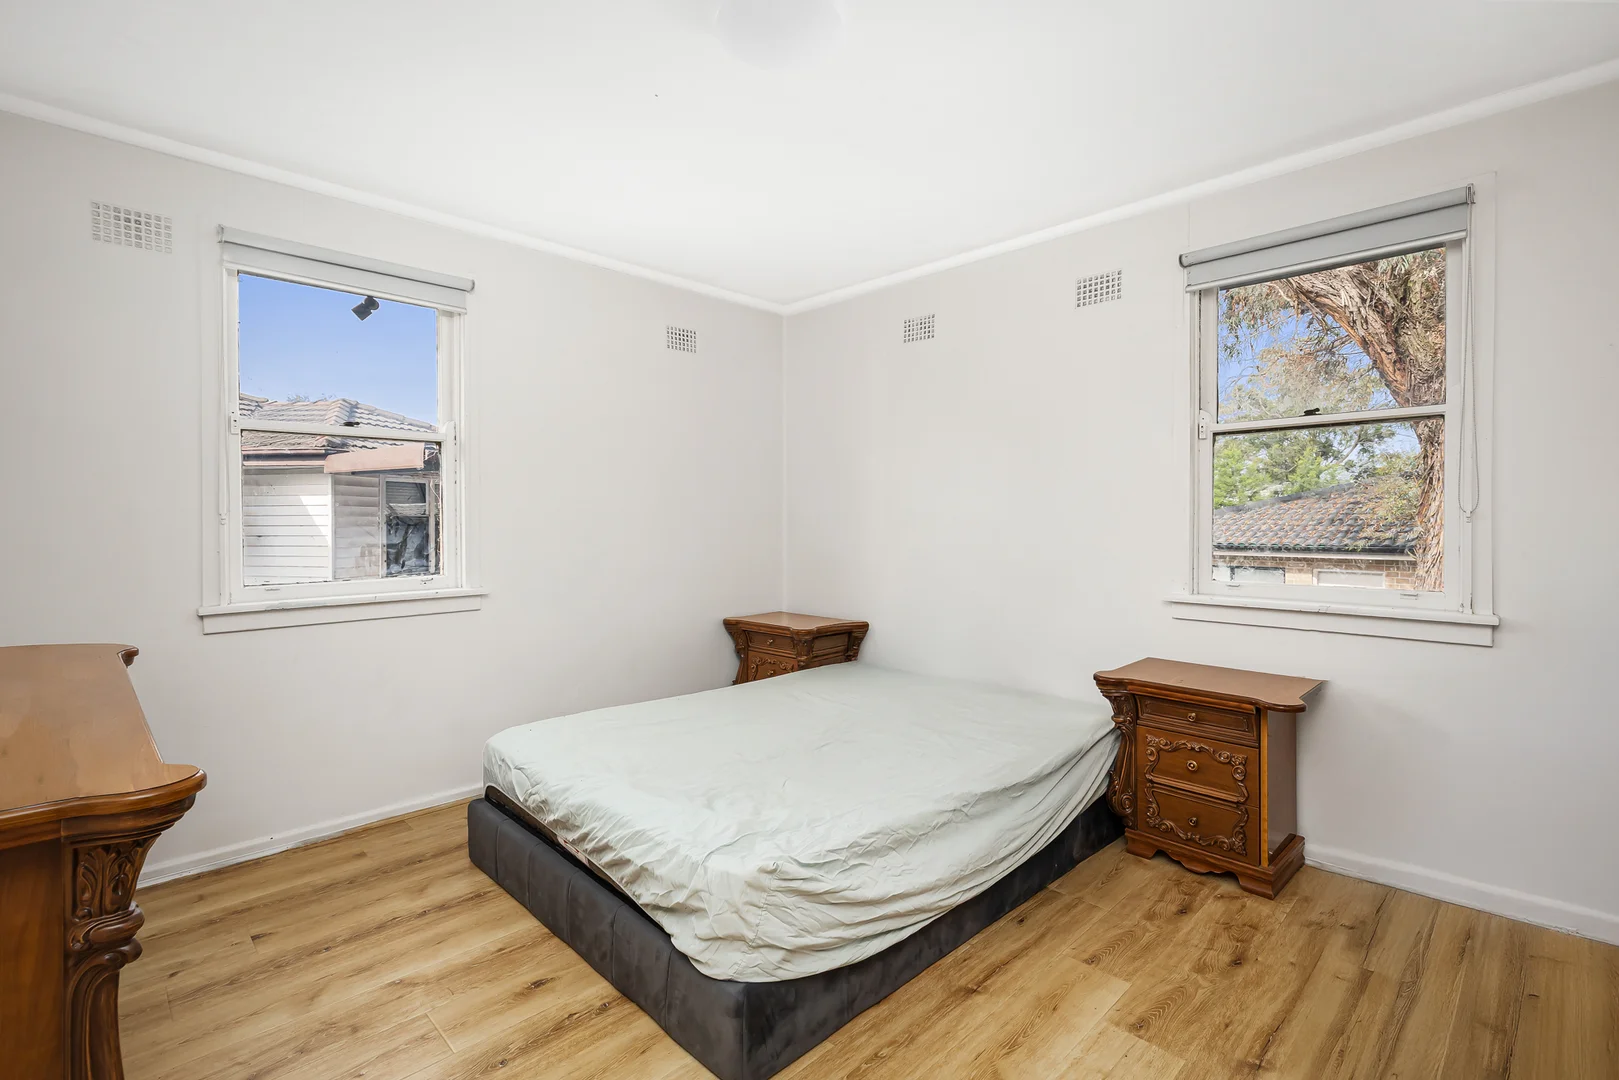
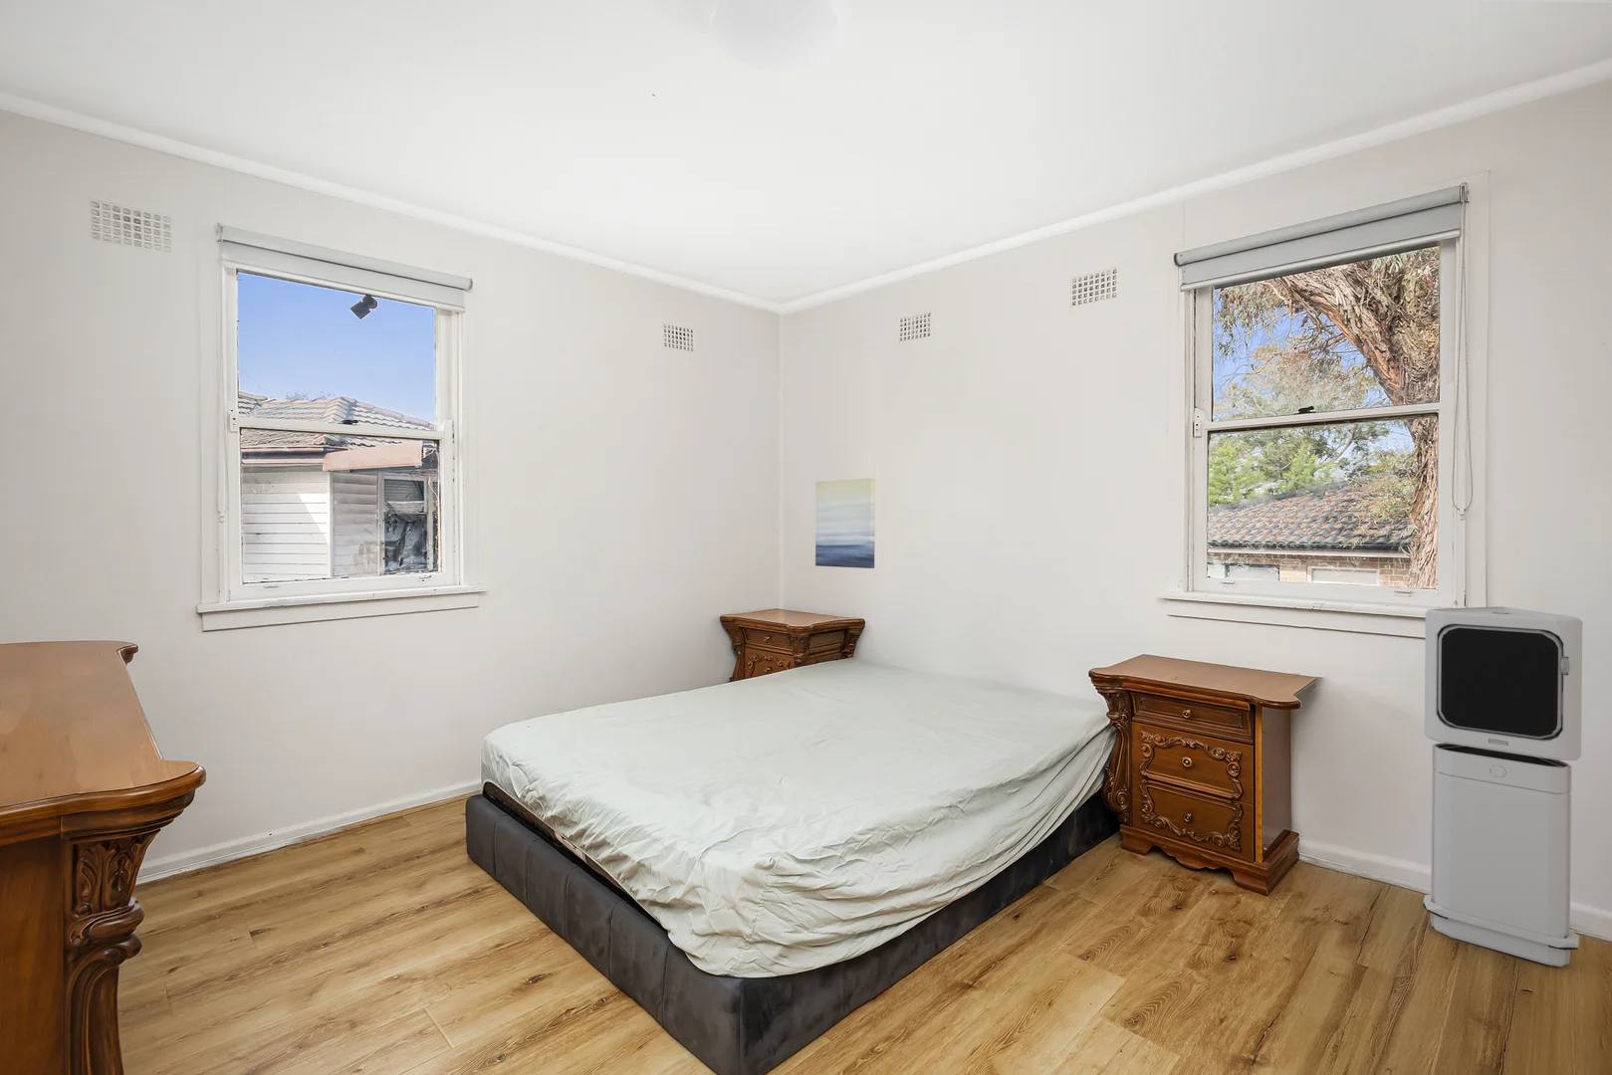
+ air purifier (1498, 769)
+ wall art (844, 523)
